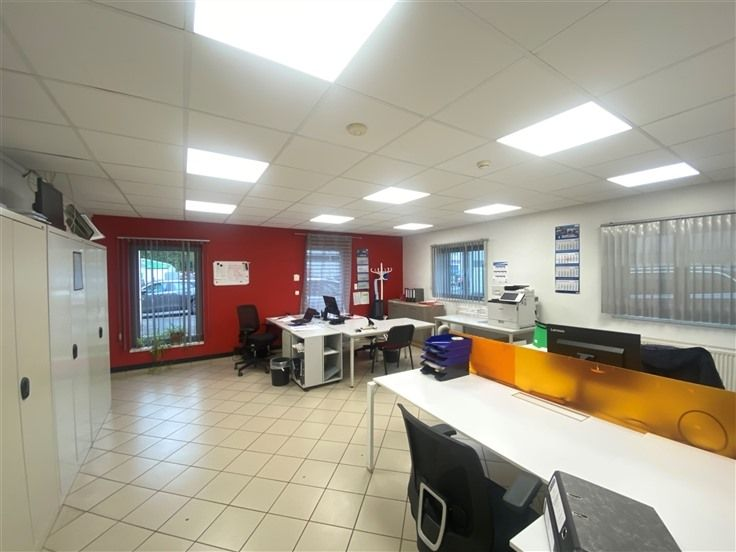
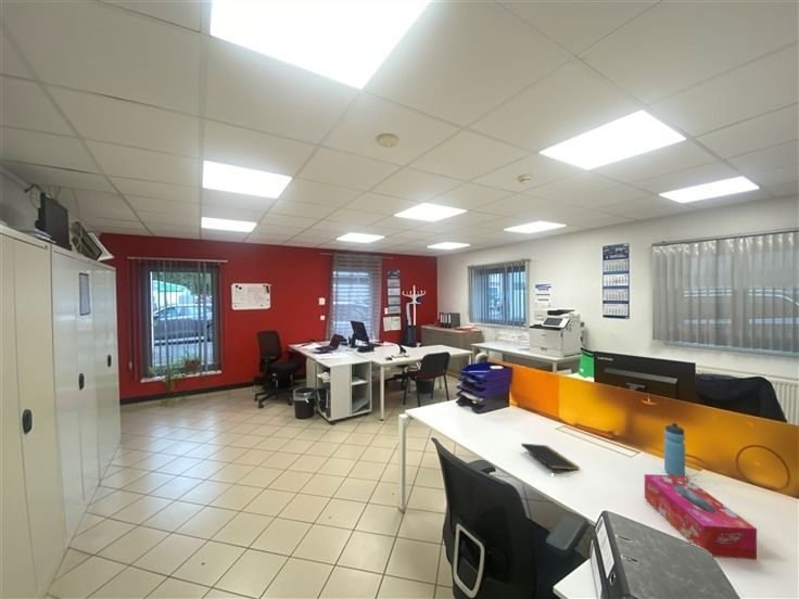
+ tissue box (693, 511)
+ notepad (548, 456)
+ water bottle (674, 448)
